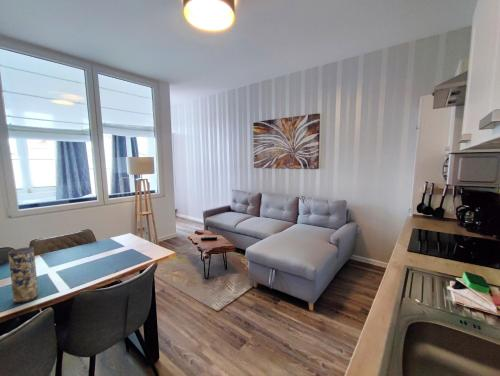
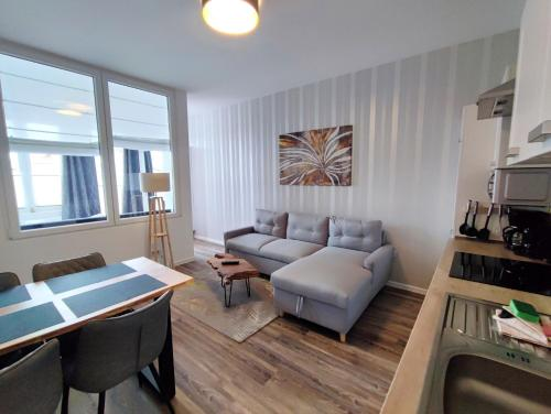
- vase (23, 274)
